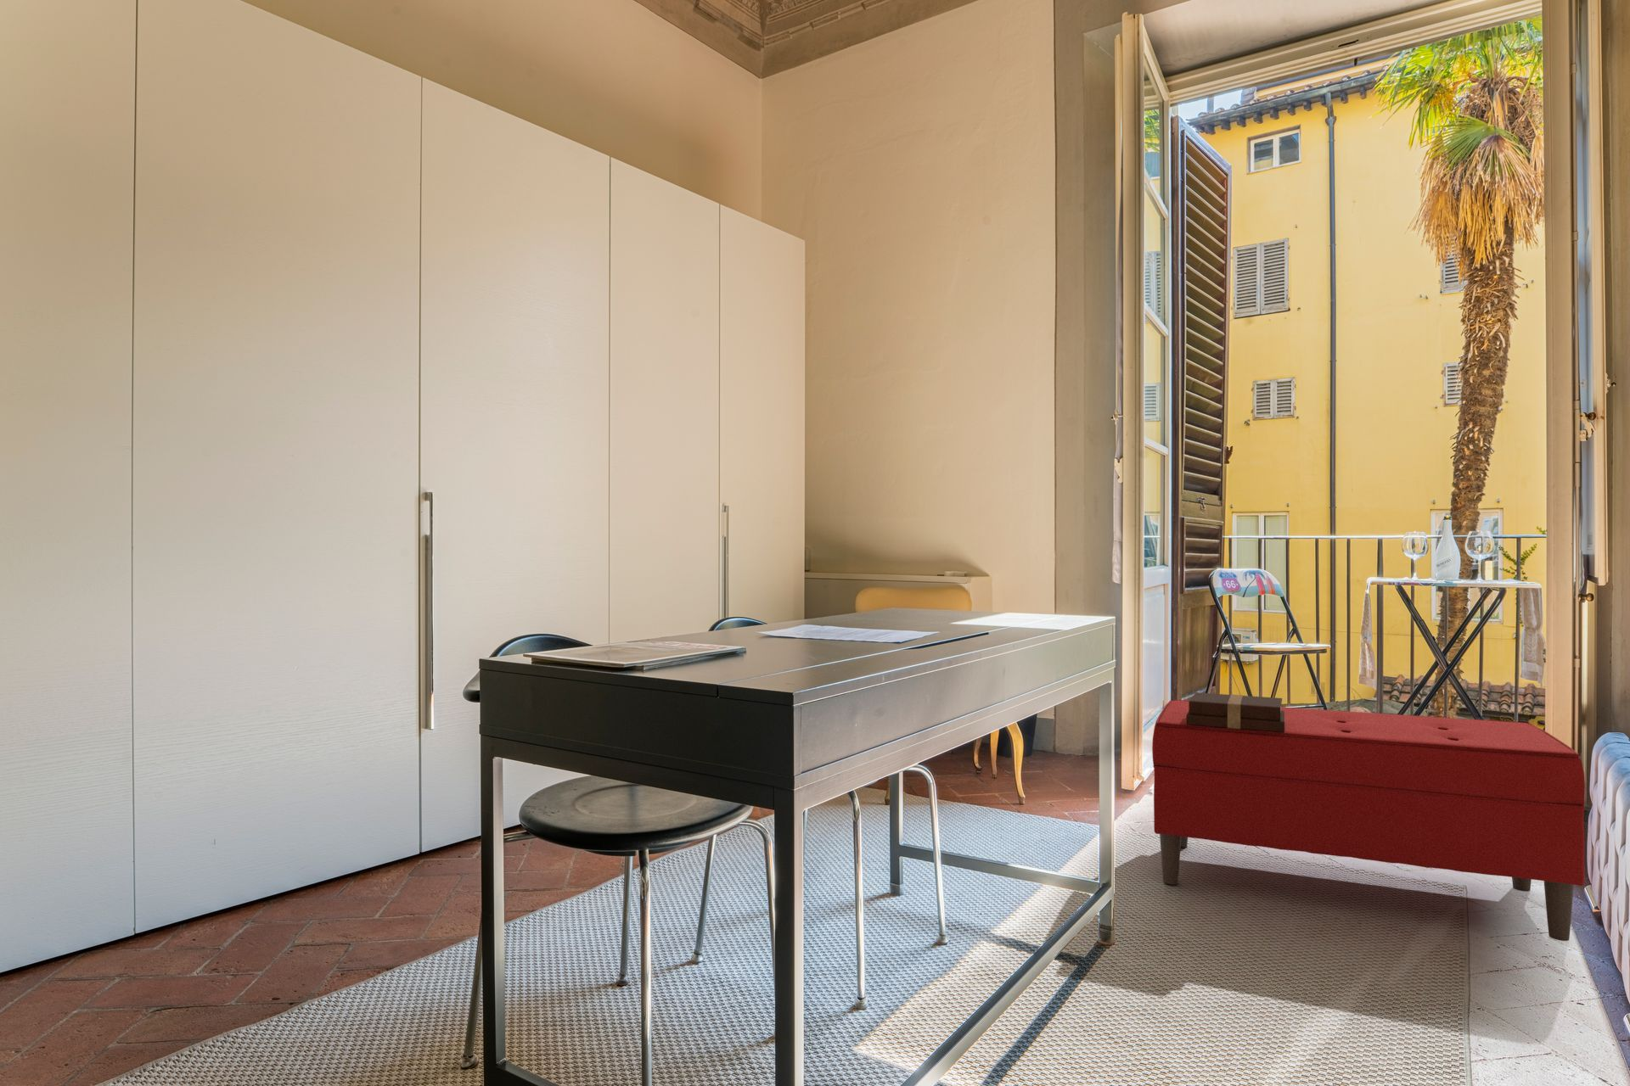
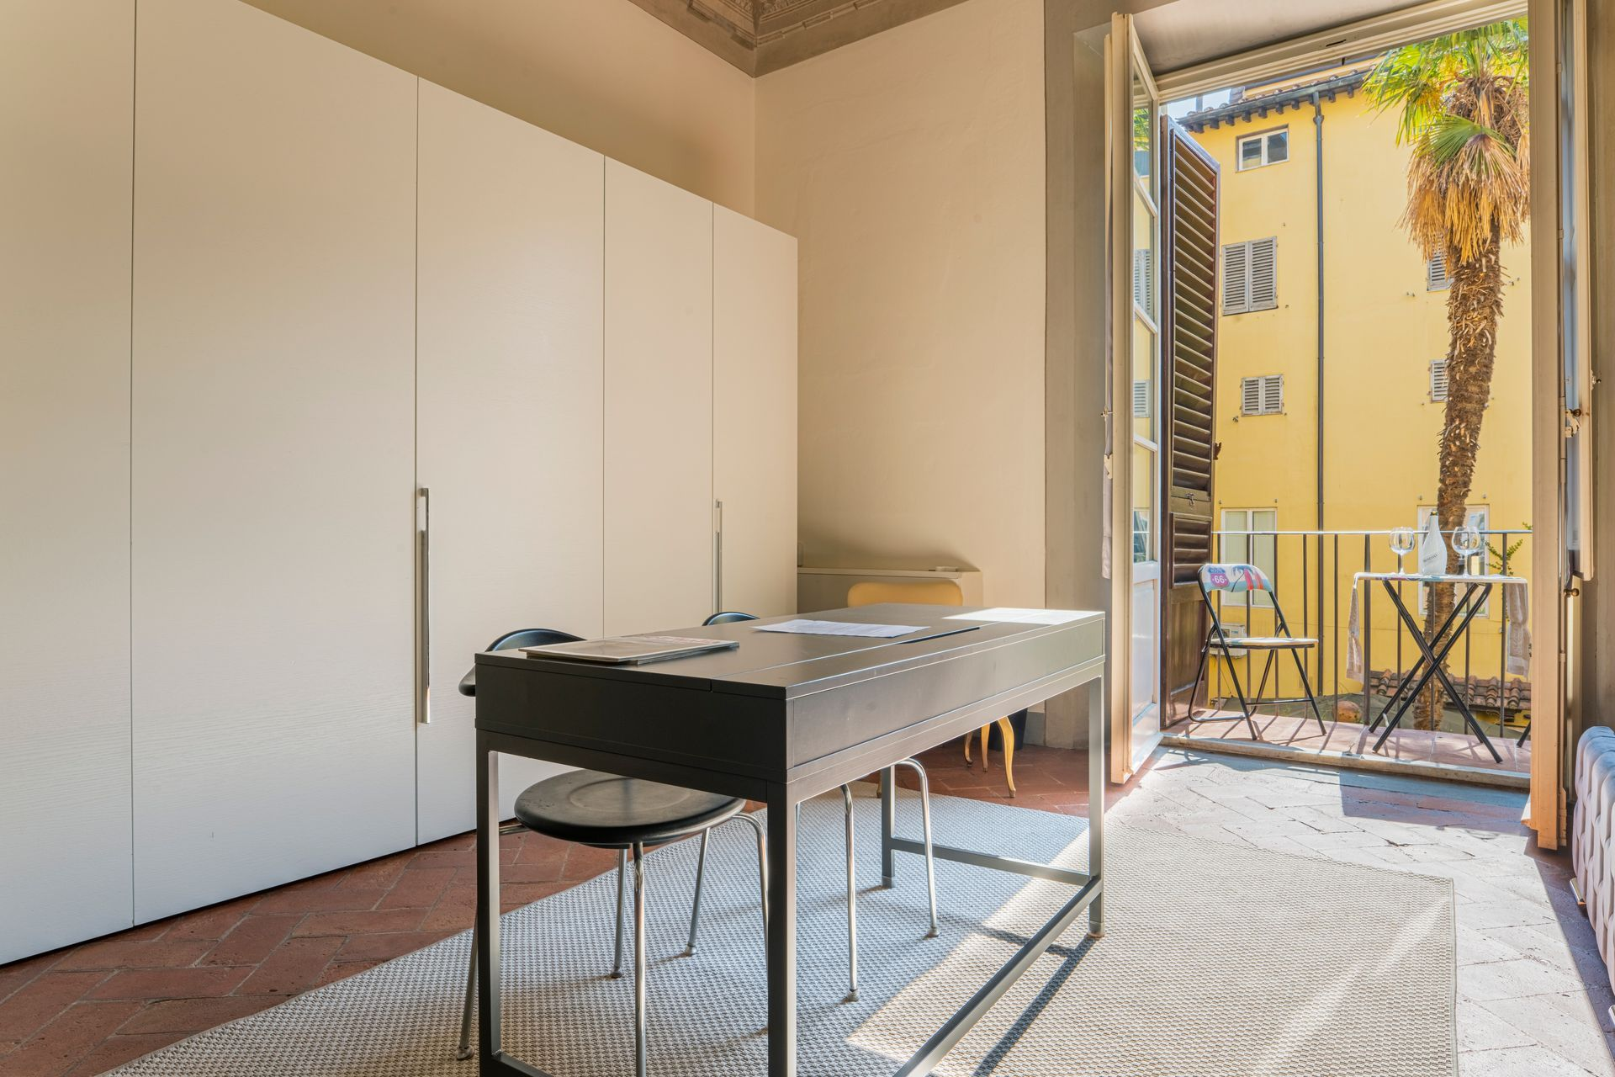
- book (1235, 710)
- bench (1344, 804)
